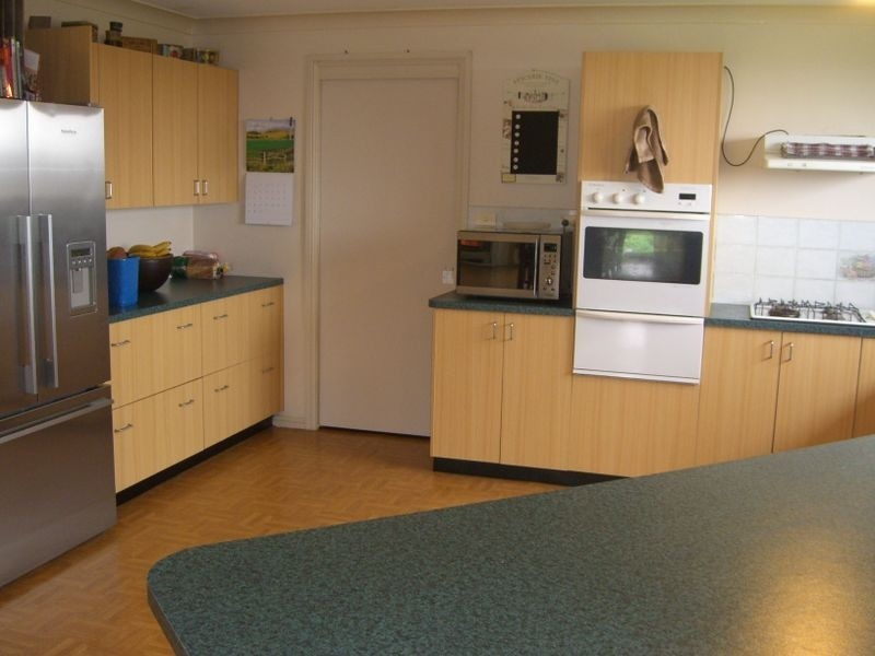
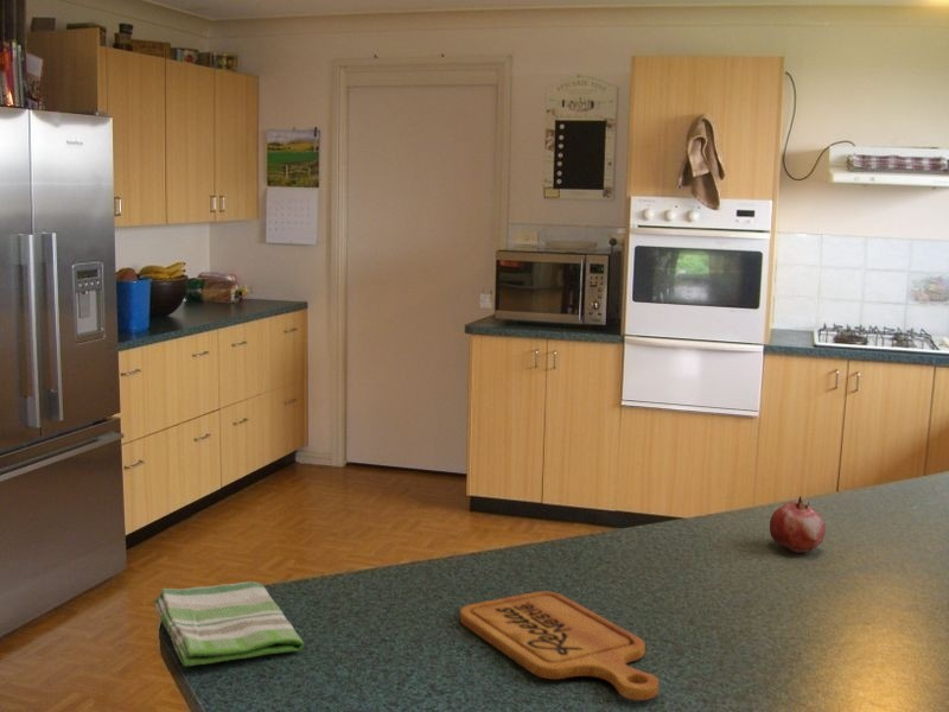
+ cutting board (568, 643)
+ dish towel (227, 618)
+ fruit (797, 521)
